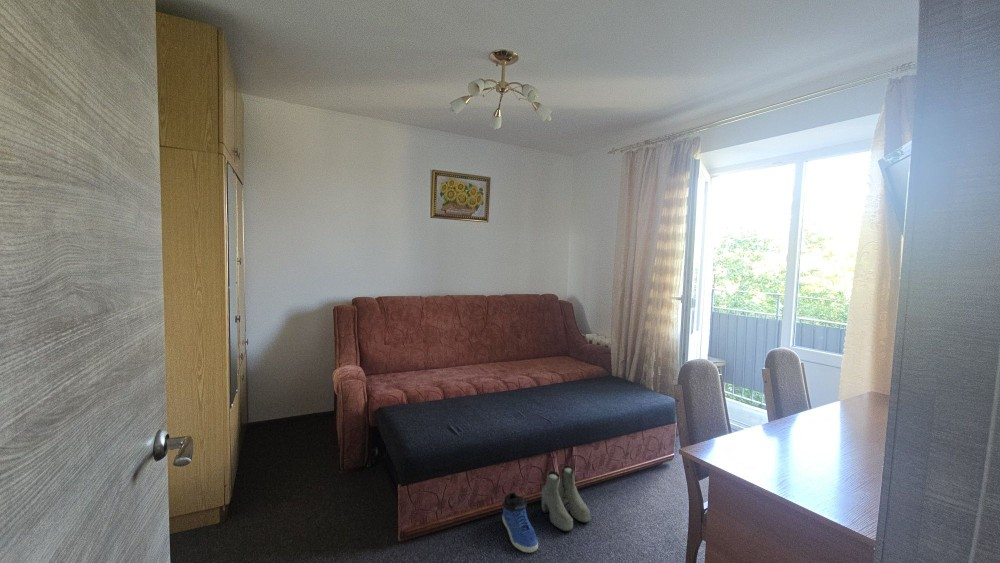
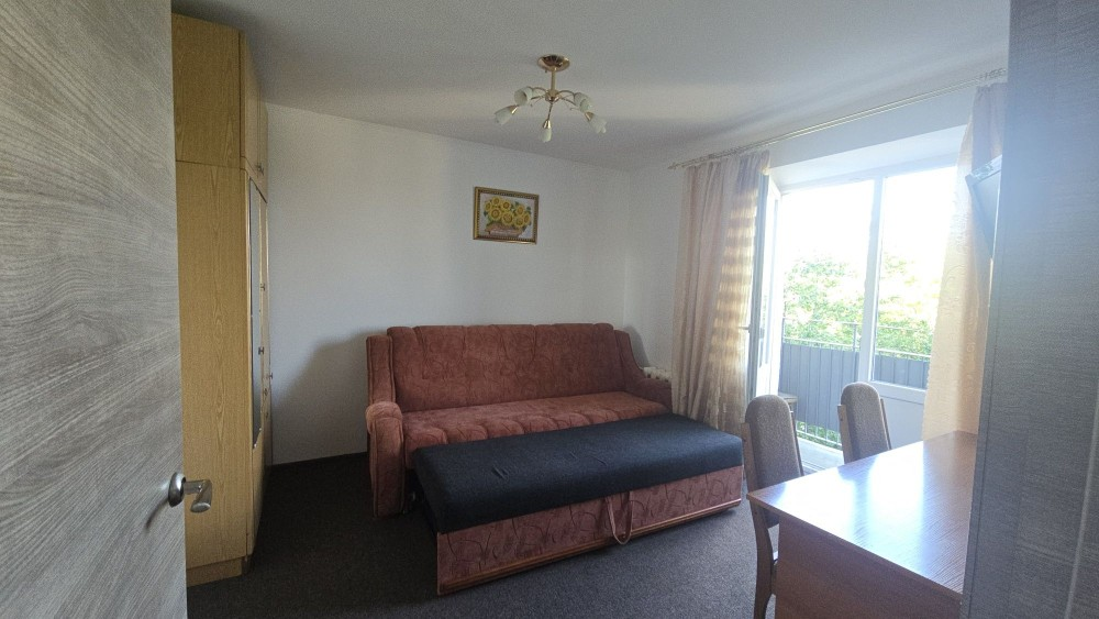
- boots (565, 494)
- sneaker (519, 518)
